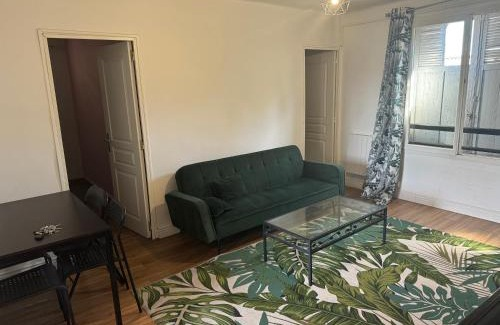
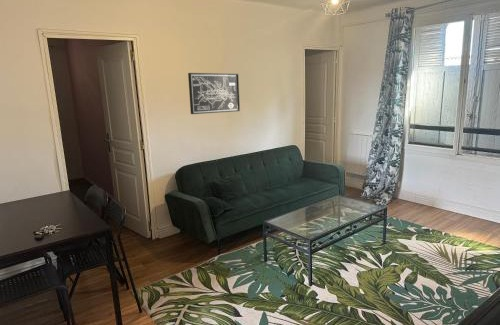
+ wall art (215, 93)
